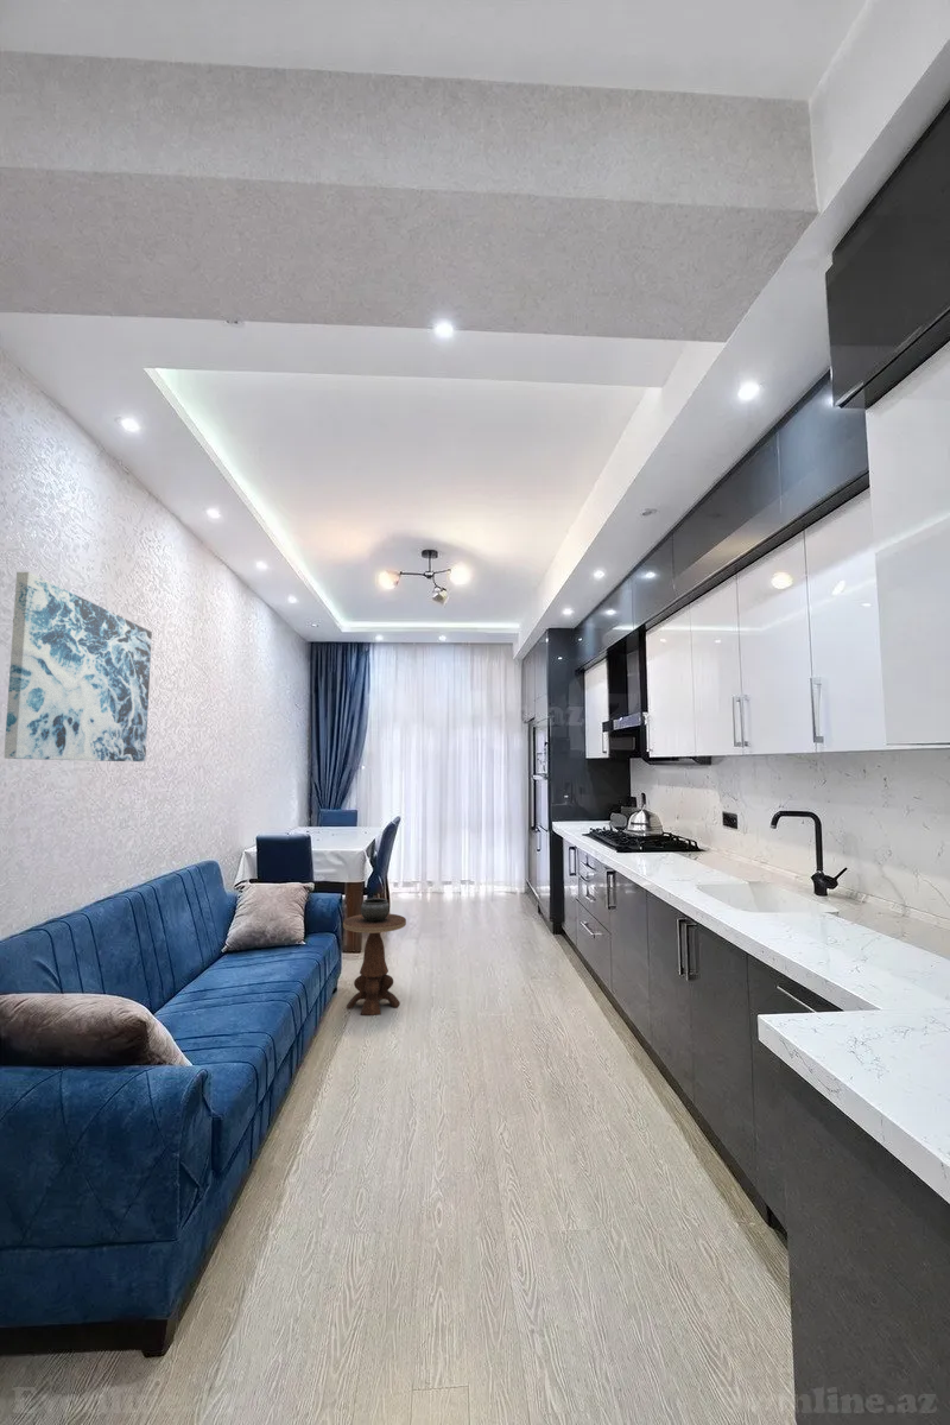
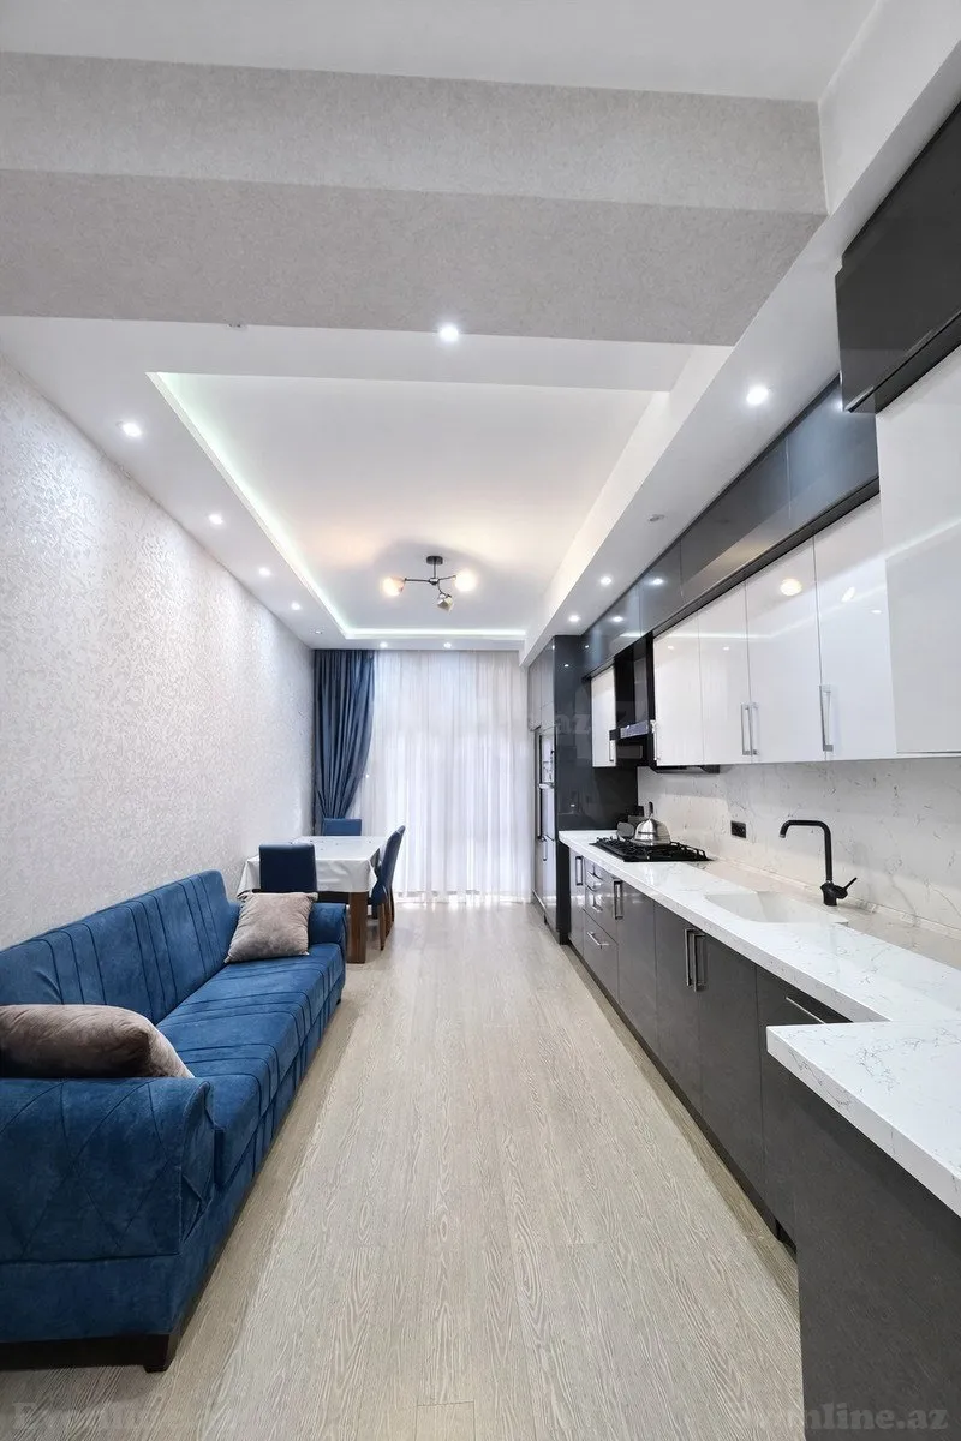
- side table (374, 952)
- wall art (91, 683)
